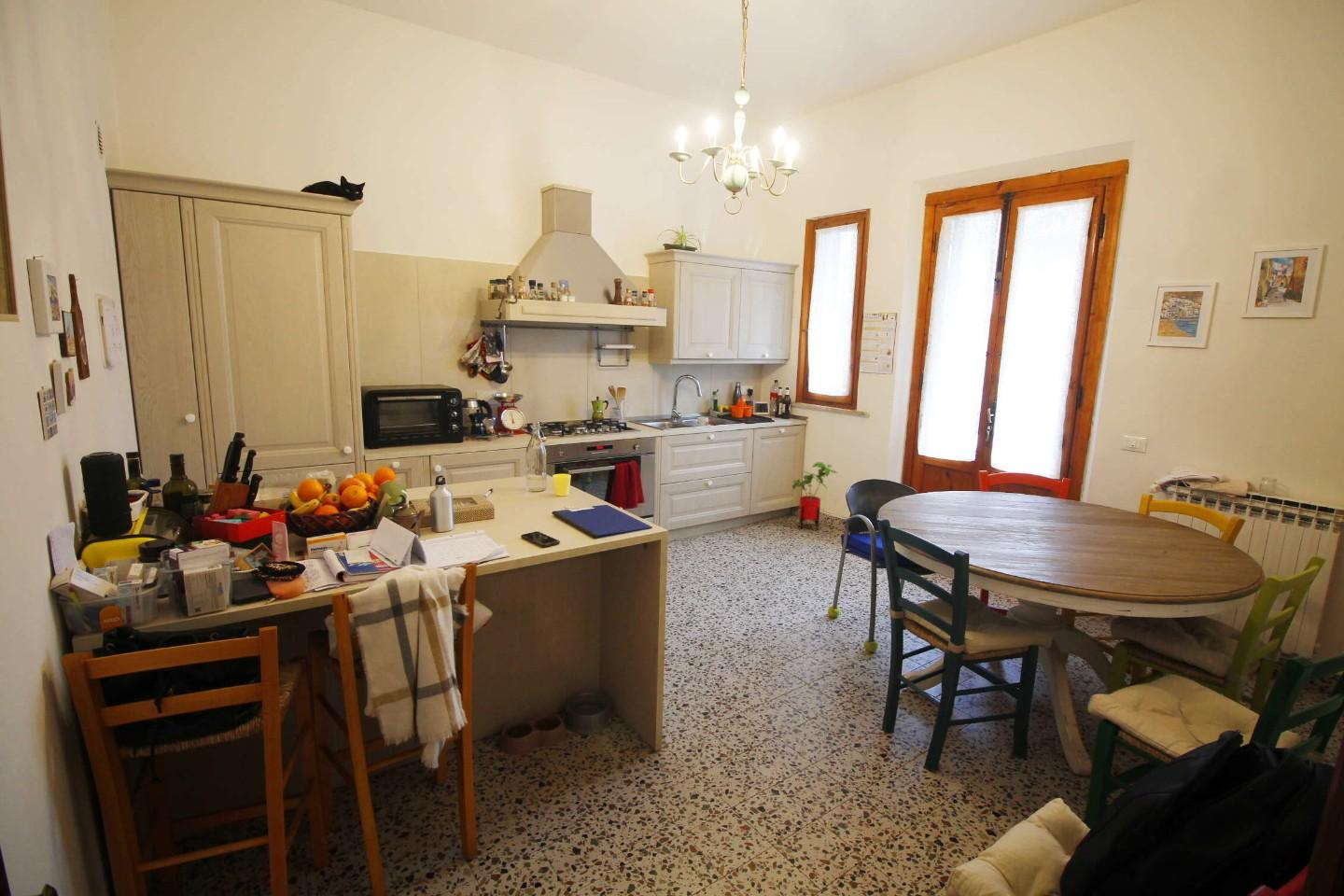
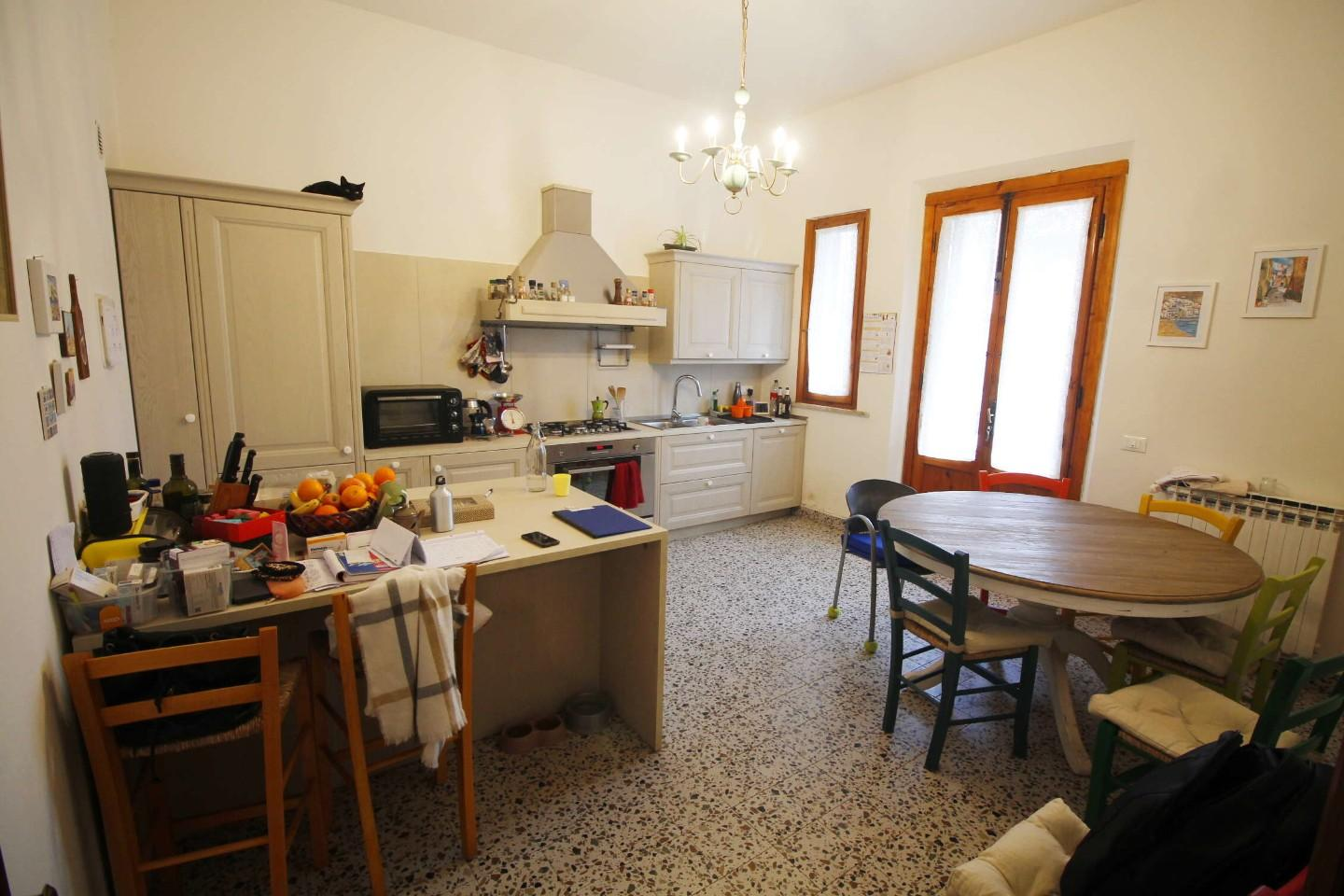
- house plant (811, 496)
